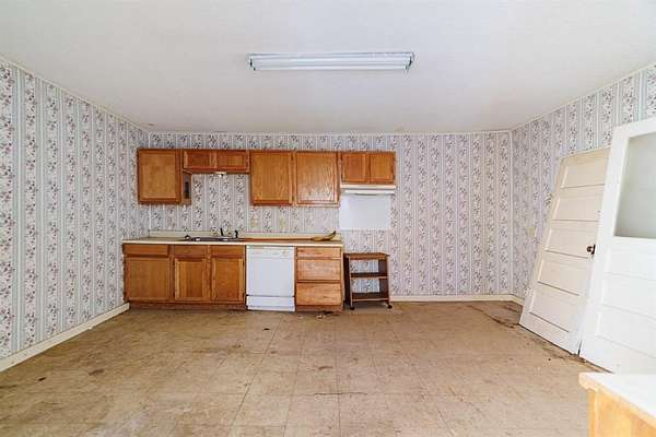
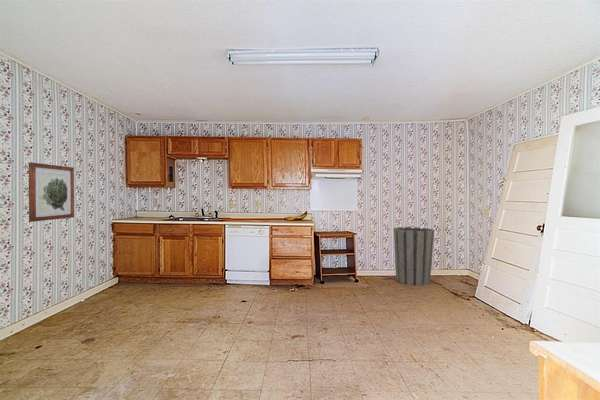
+ wall art (53, 192)
+ trash can (413, 254)
